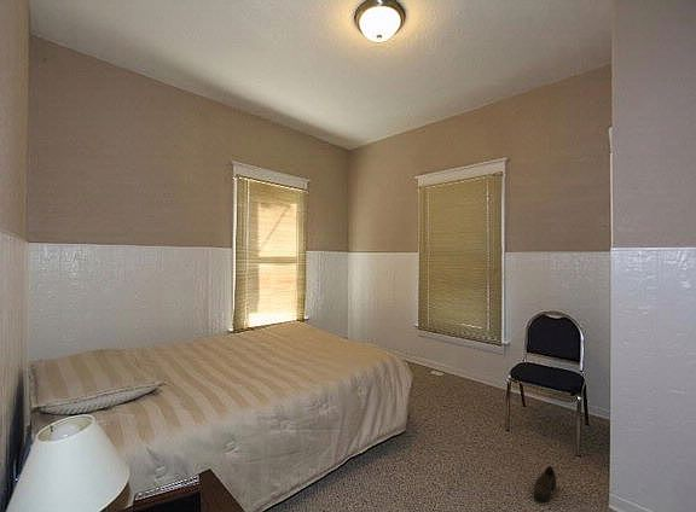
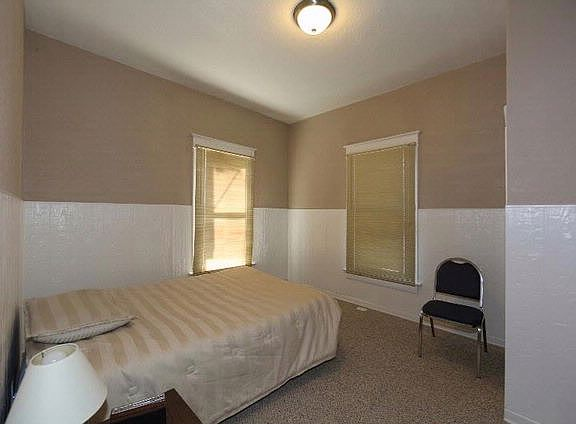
- shoe (544, 483)
